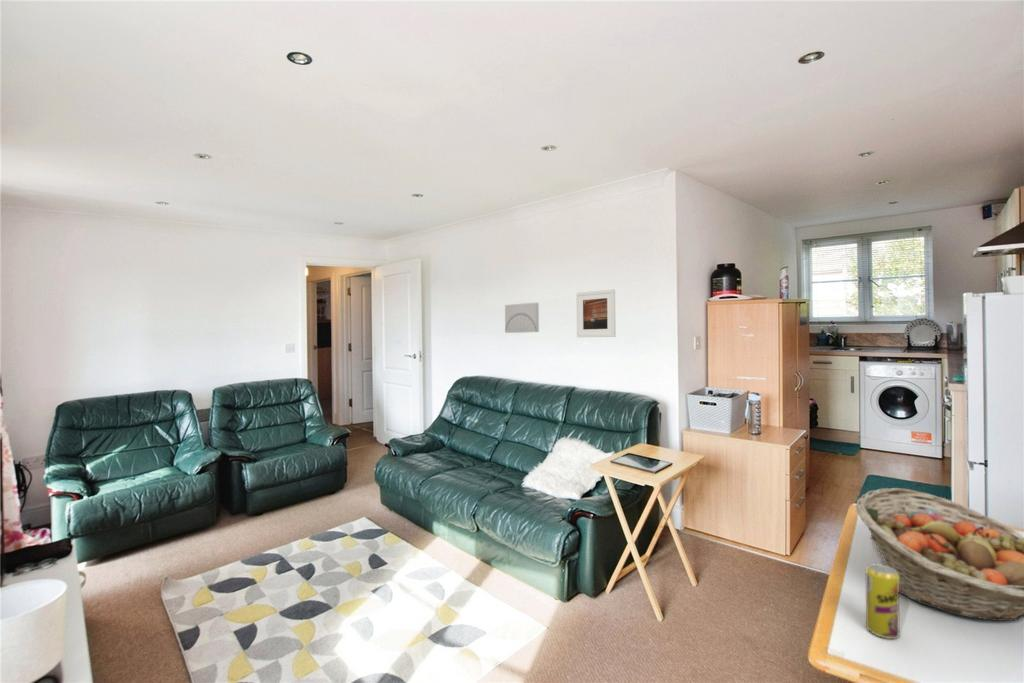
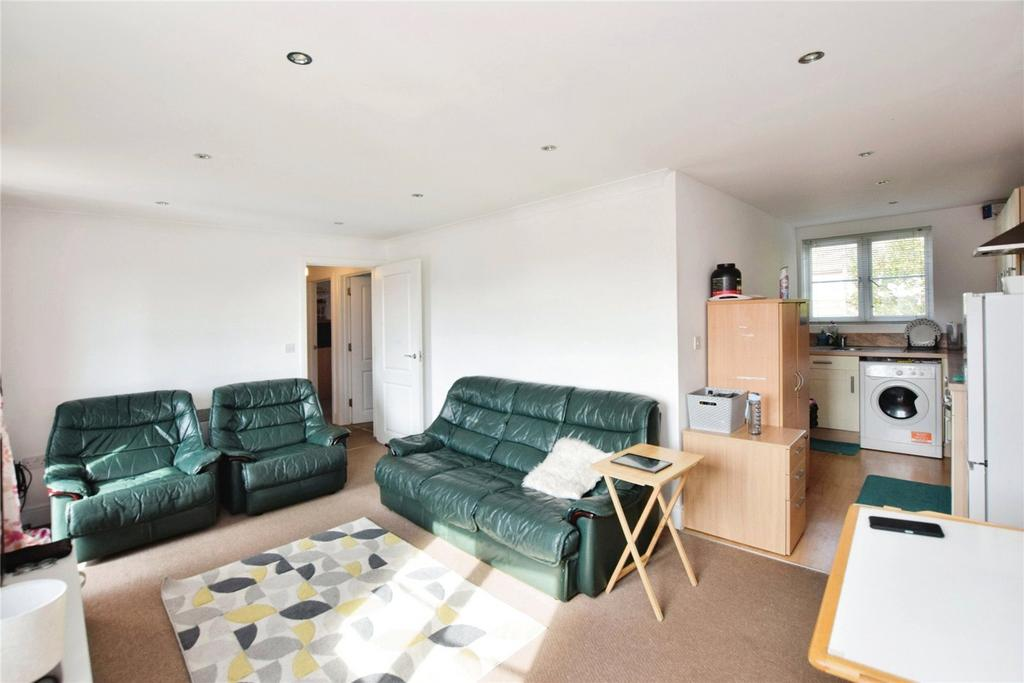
- fruit basket (949, 547)
- beverage can (882, 600)
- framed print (595, 314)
- wall art (521, 318)
